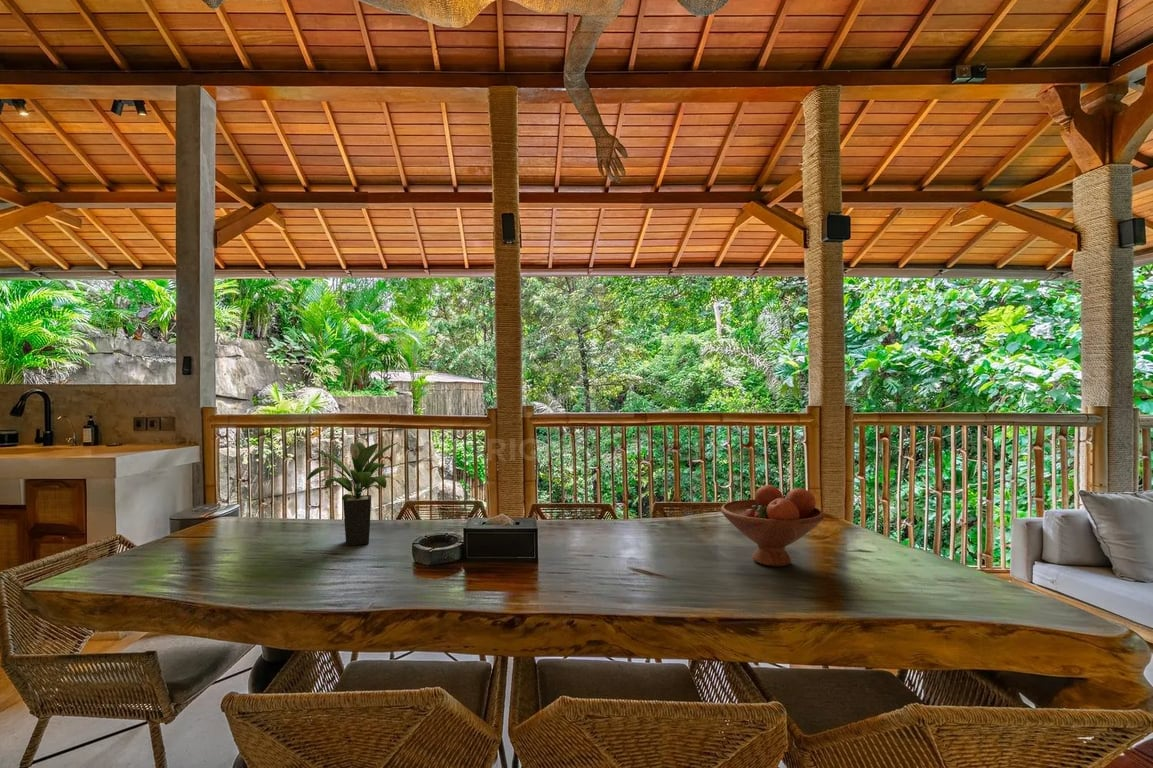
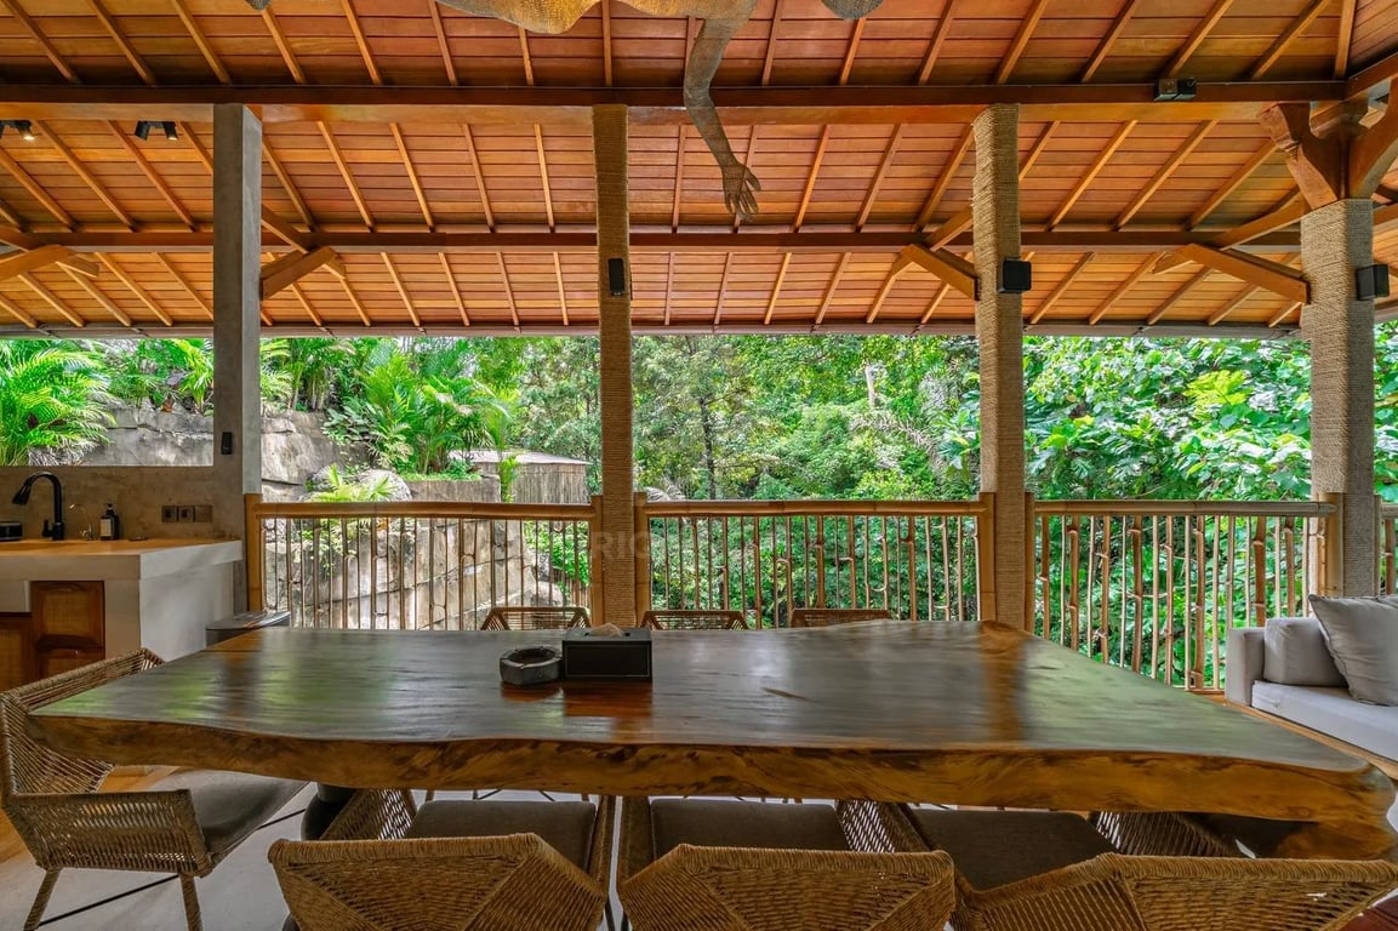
- potted plant (356, 491)
- fruit bowl (771, 525)
